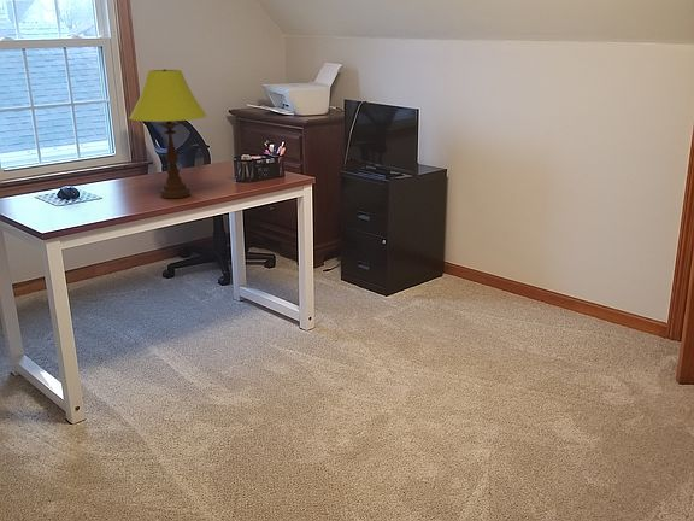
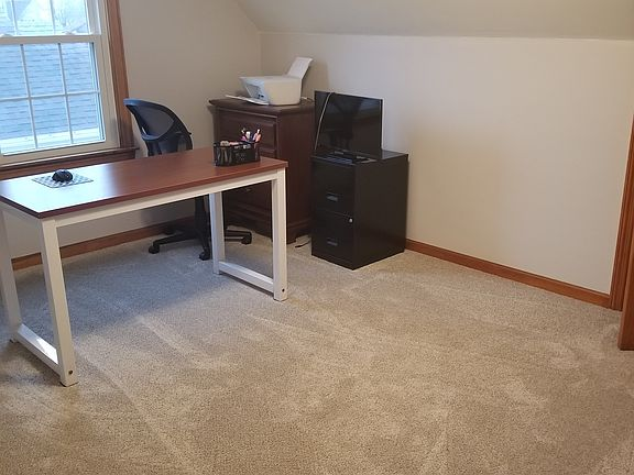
- table lamp (170, 134)
